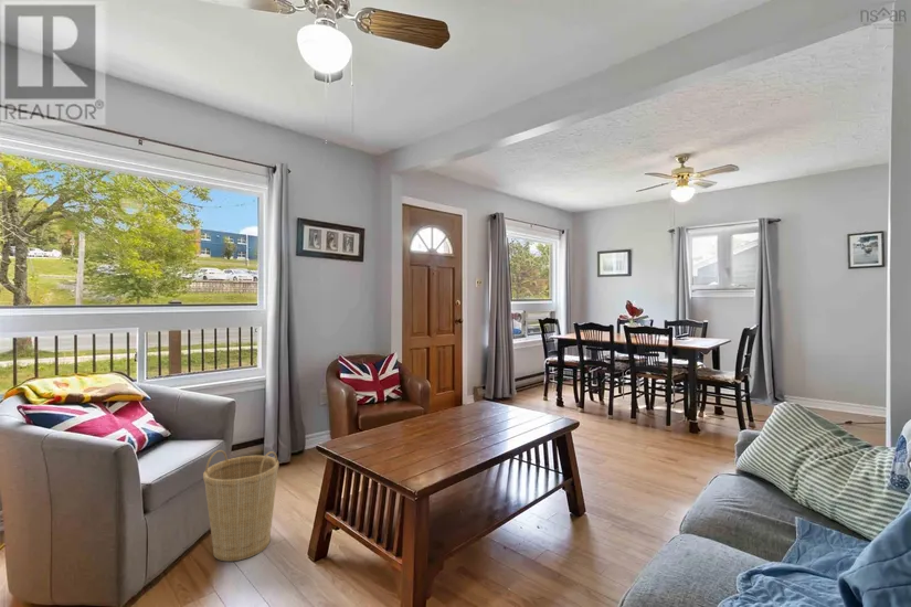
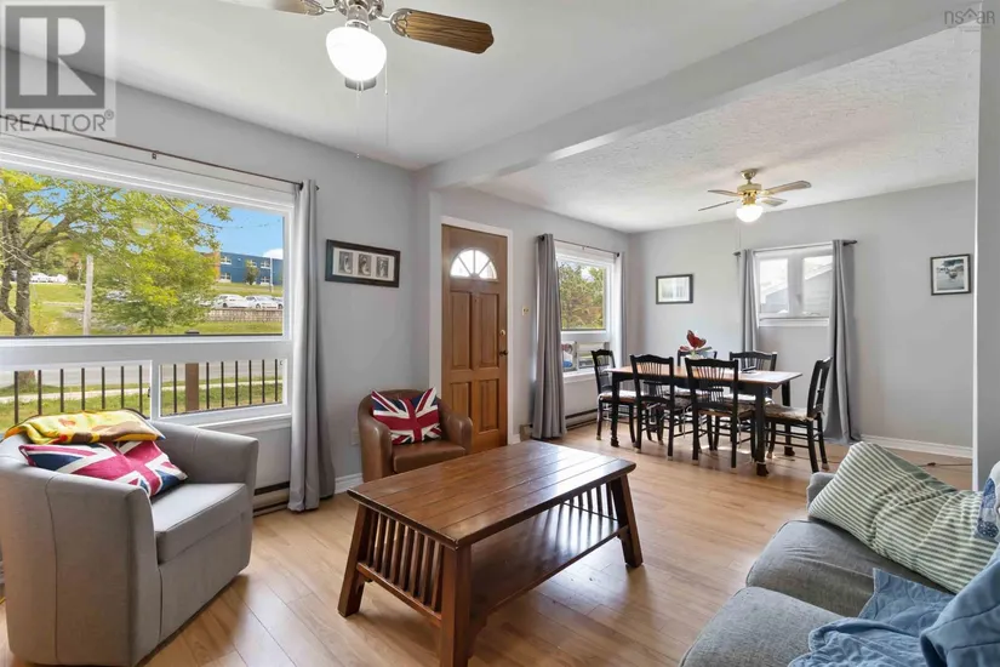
- basket (242, 499)
